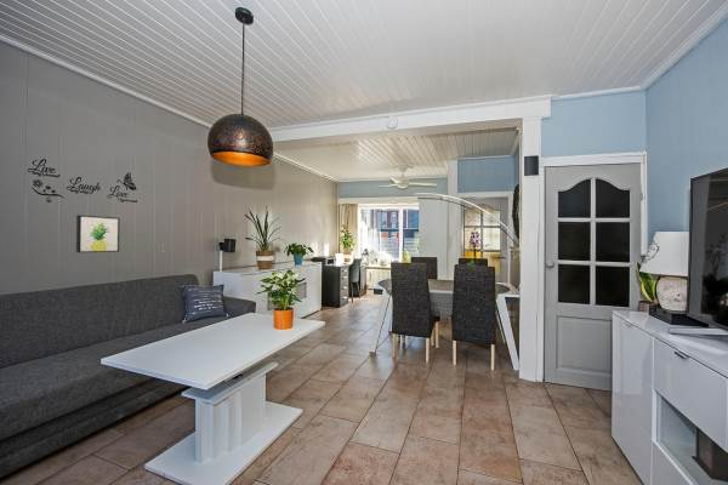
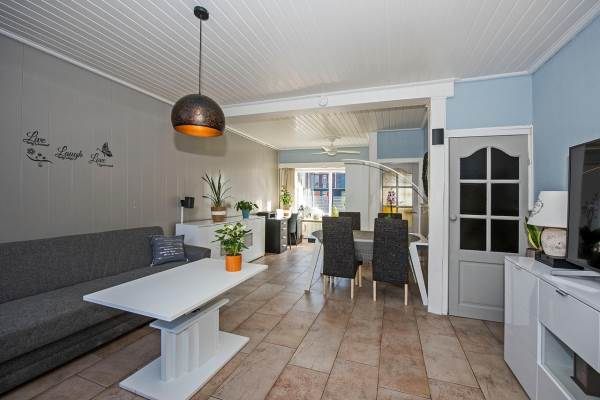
- wall art (98, 234)
